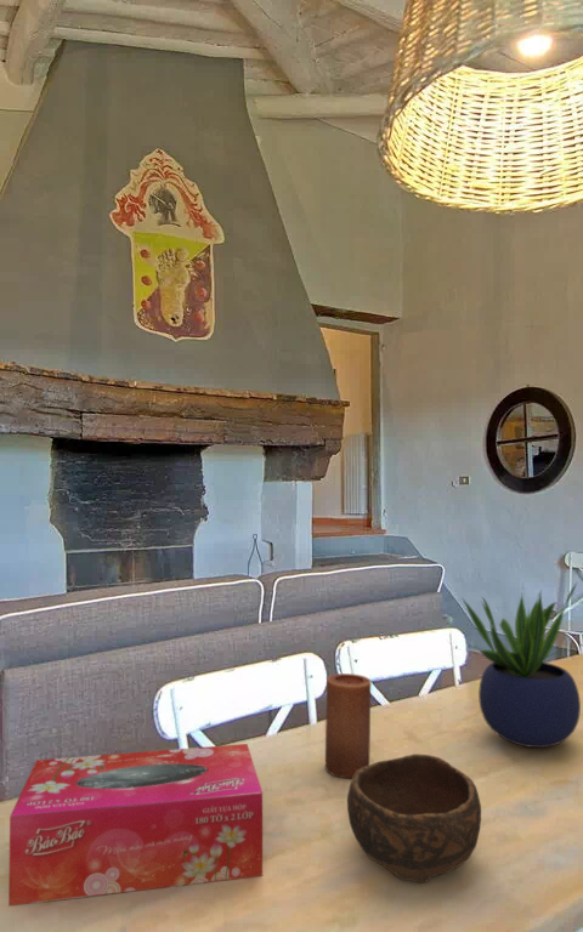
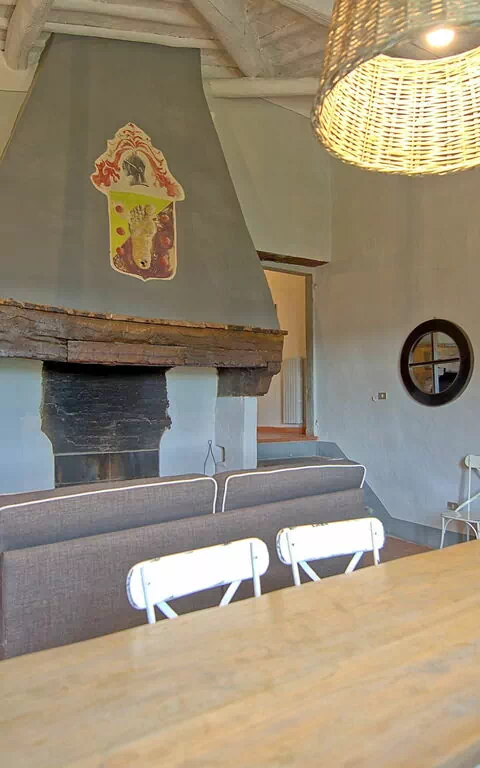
- candle (347, 723)
- potted plant (517, 660)
- tissue box (142, 814)
- bowl (413, 816)
